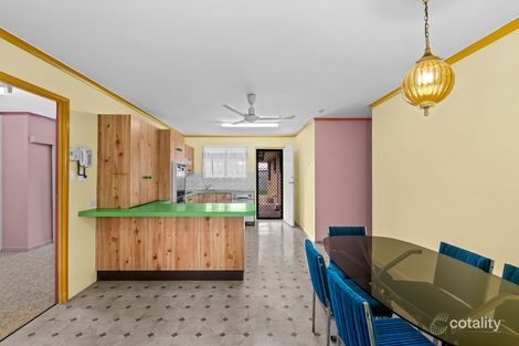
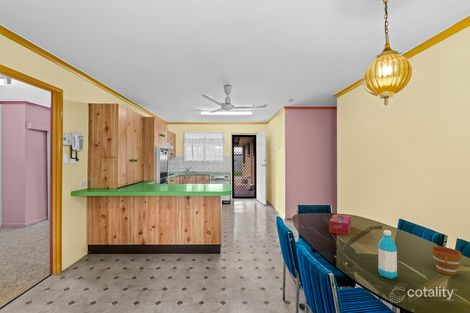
+ cup (446, 261)
+ water bottle (387, 253)
+ tissue box (340, 223)
